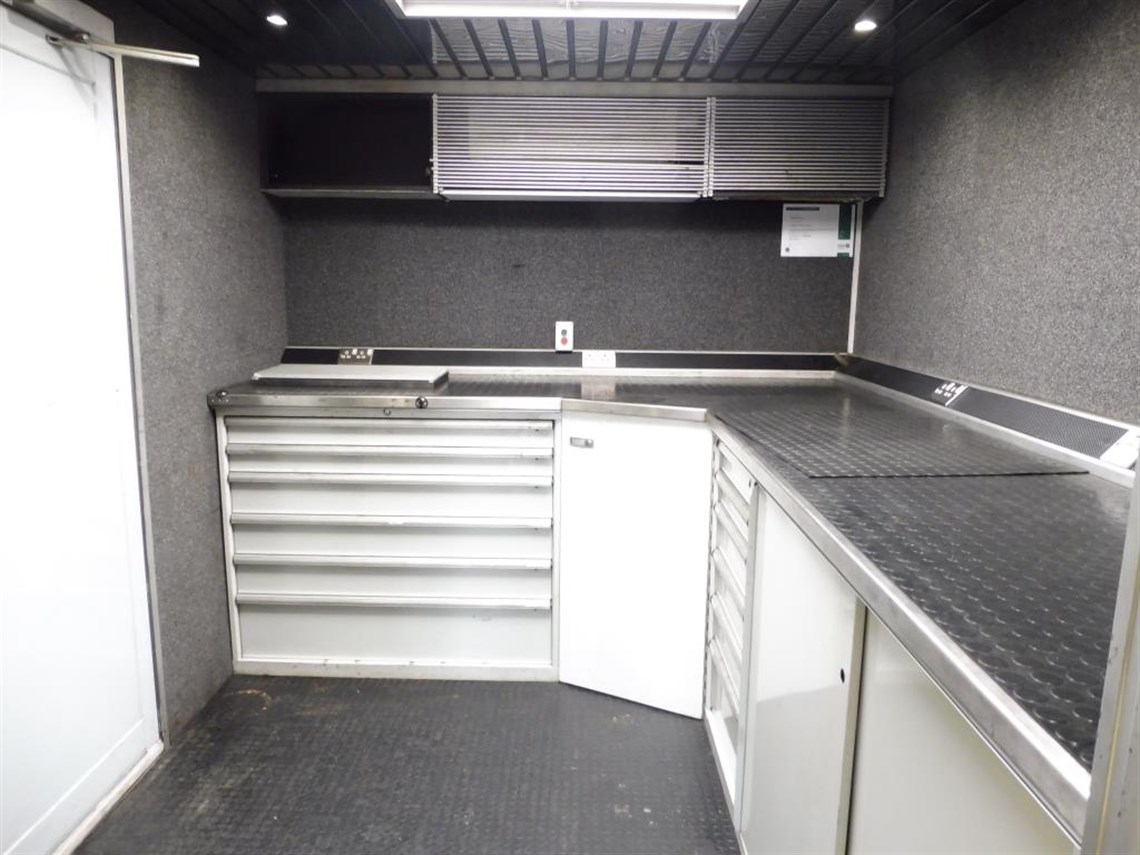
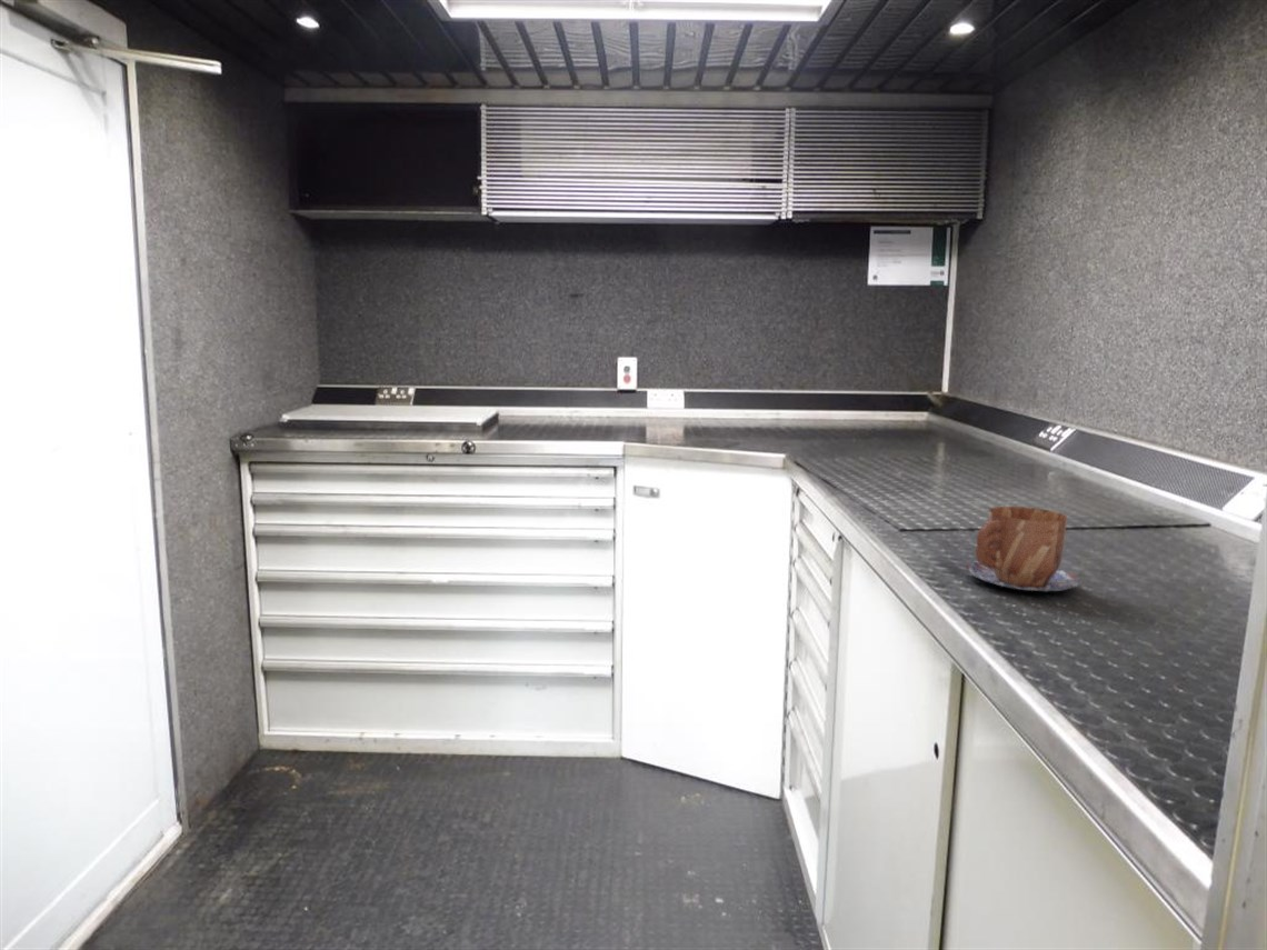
+ mug (1021, 548)
